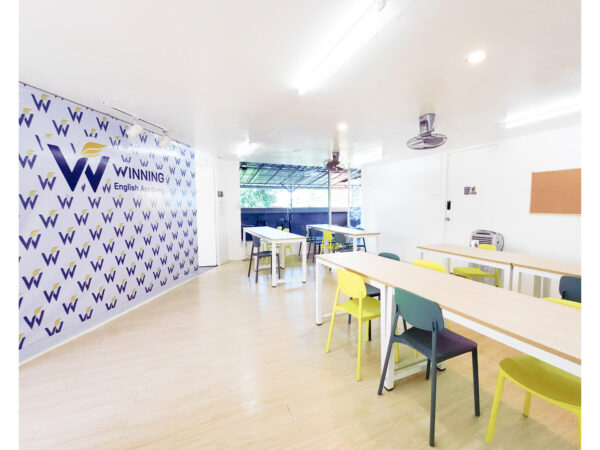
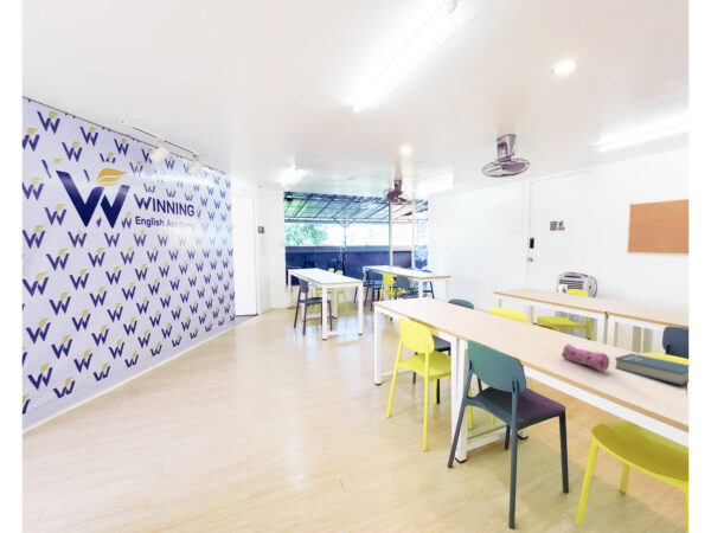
+ book (654, 367)
+ pencil case (584, 357)
